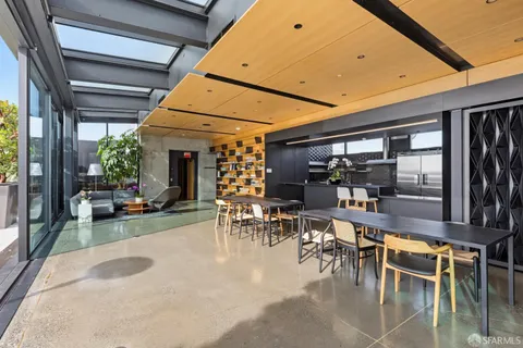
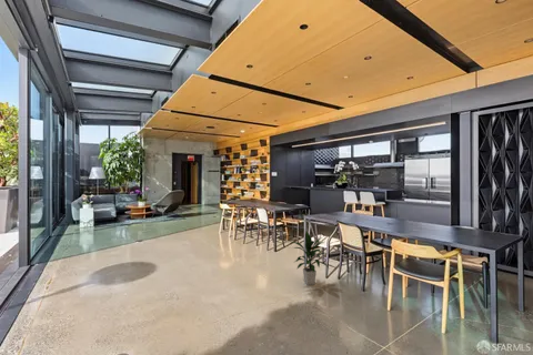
+ indoor plant (311, 257)
